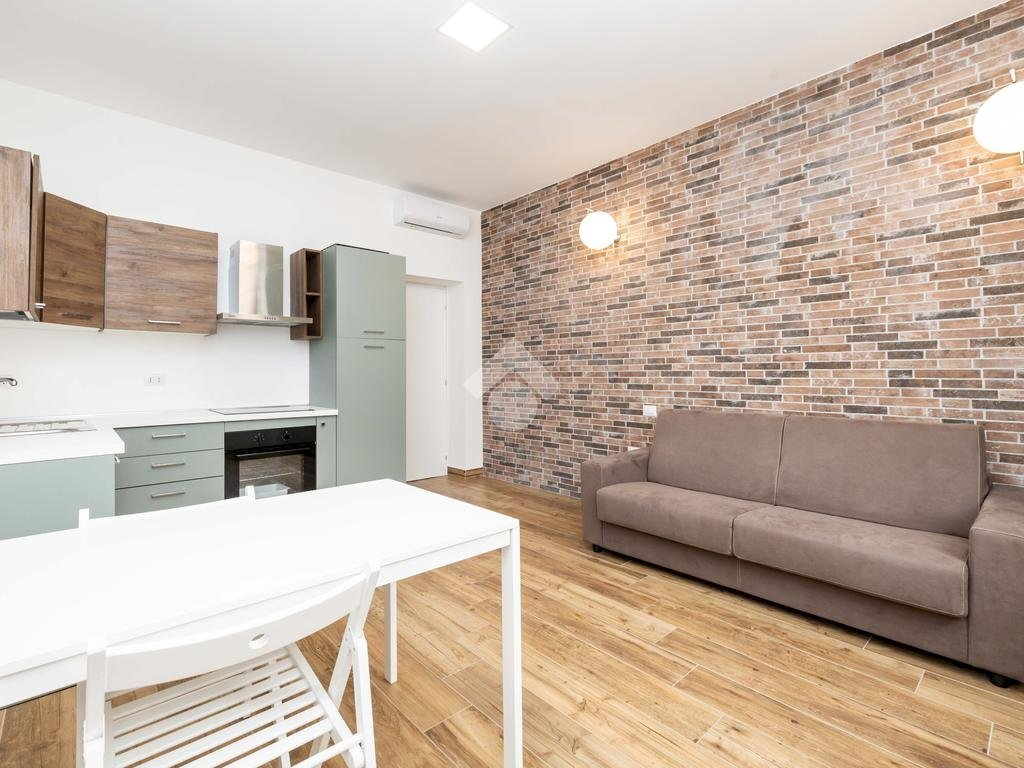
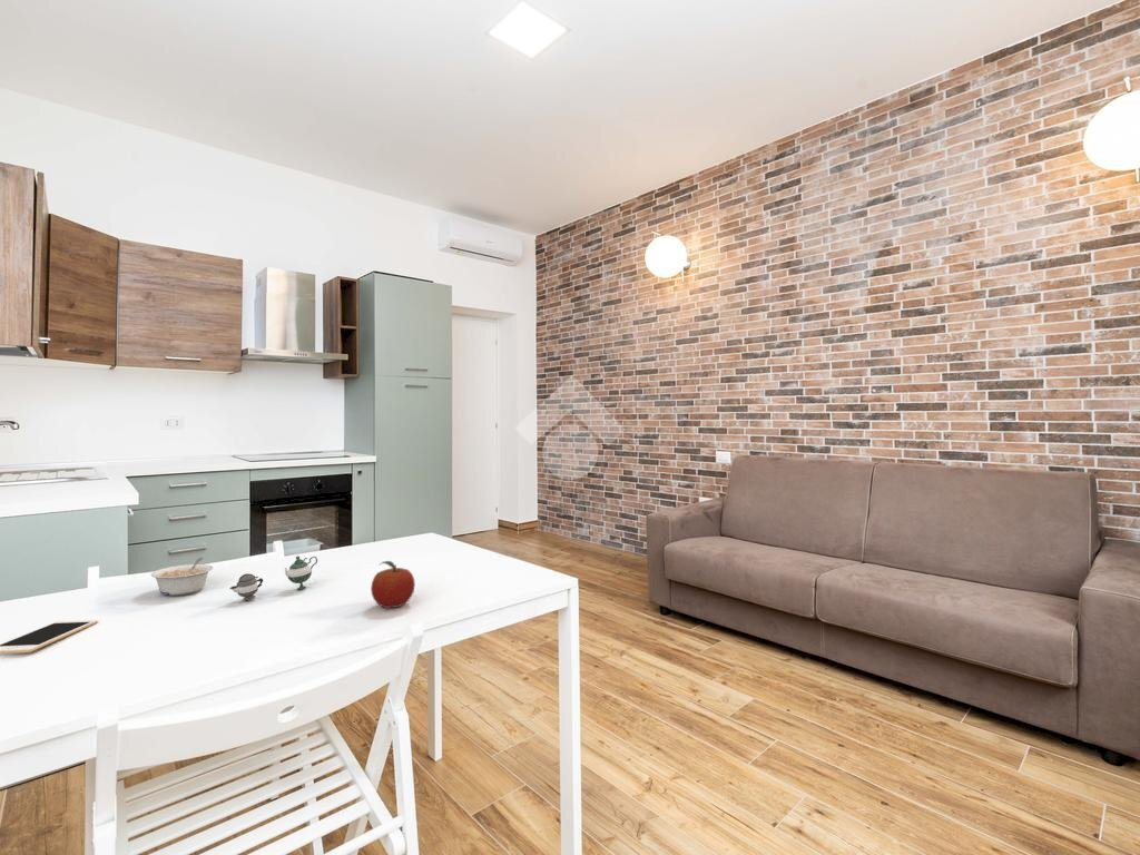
+ fruit (393, 582)
+ legume (181, 578)
+ cell phone (45, 635)
+ teapot (285, 573)
